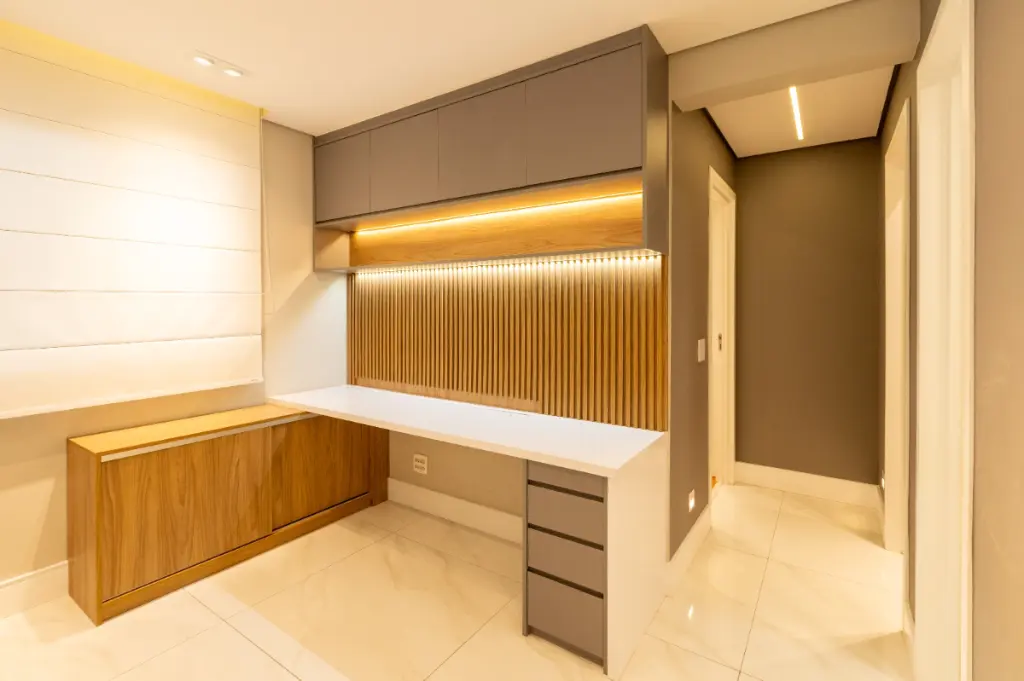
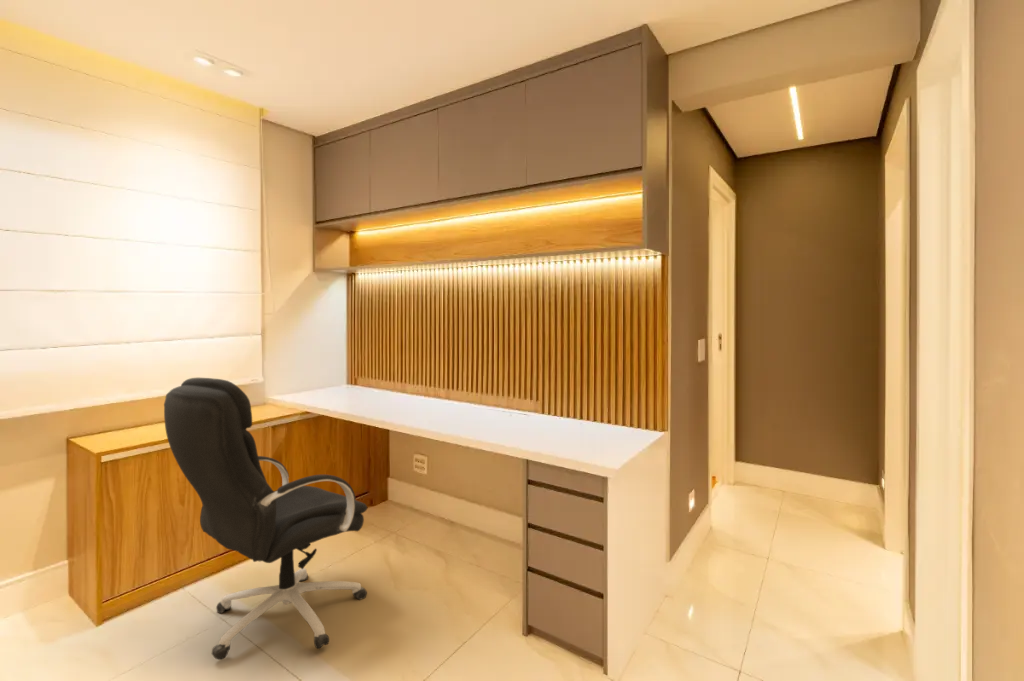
+ office chair (277, 498)
